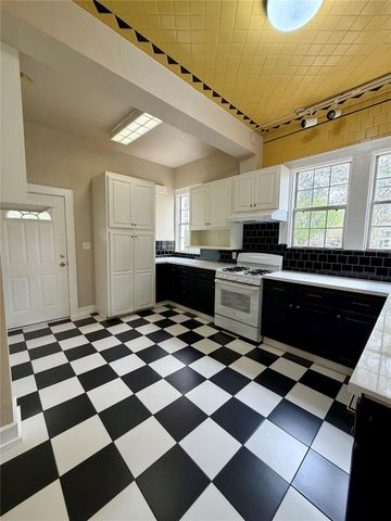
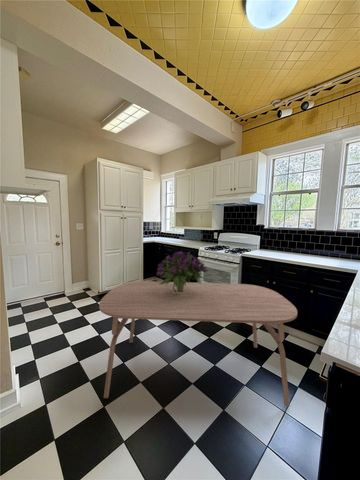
+ bouquet (180, 272)
+ dining table (194, 320)
